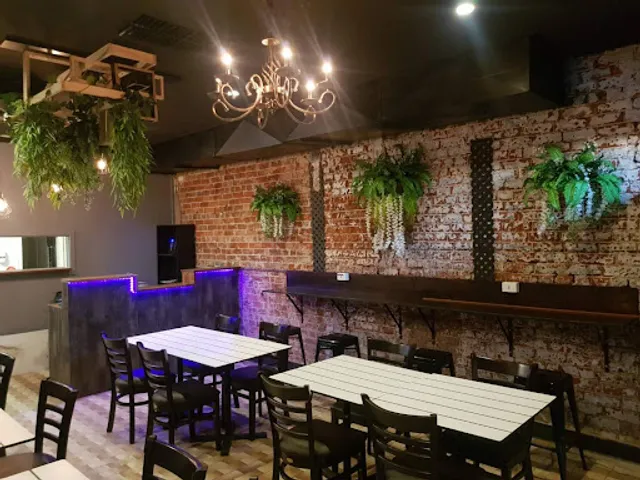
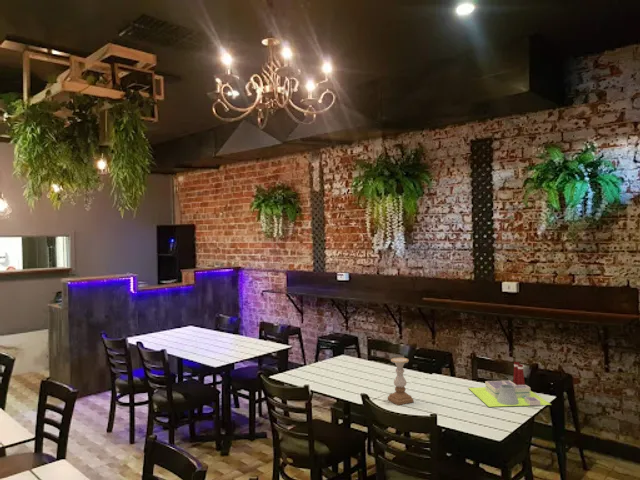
+ candle holder (400, 380)
+ architectural model (507, 381)
